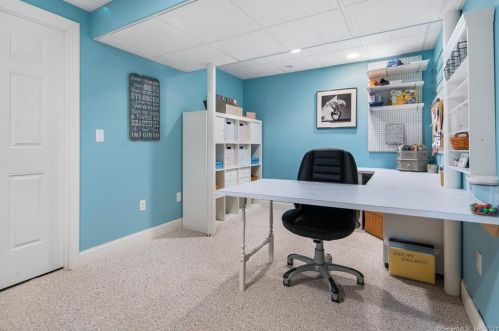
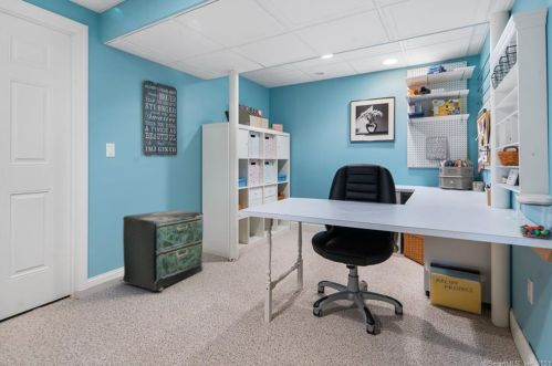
+ filing cabinet (168, 244)
